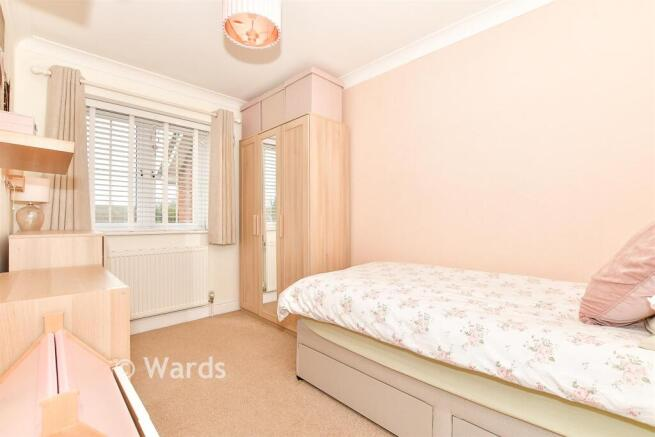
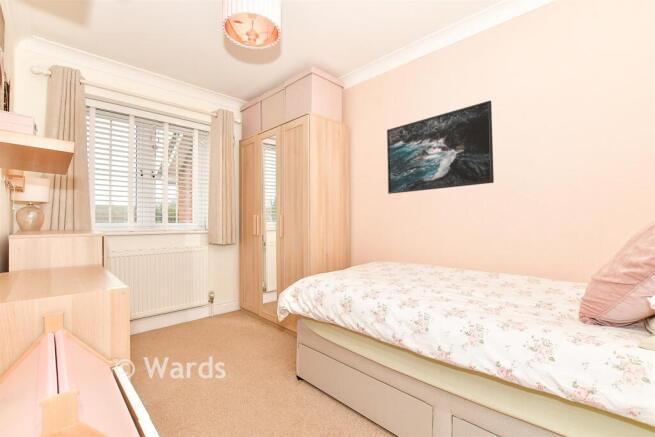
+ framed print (433, 152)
